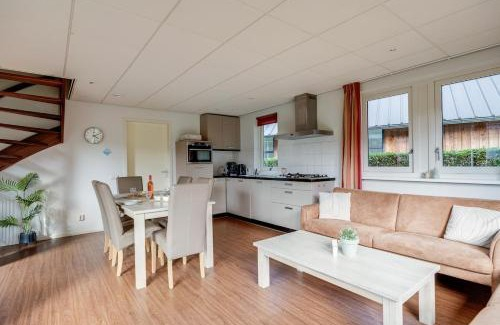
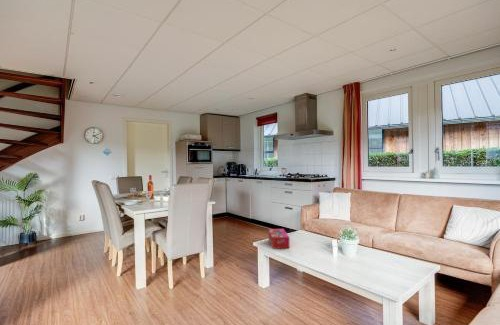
+ tissue box (278, 238)
